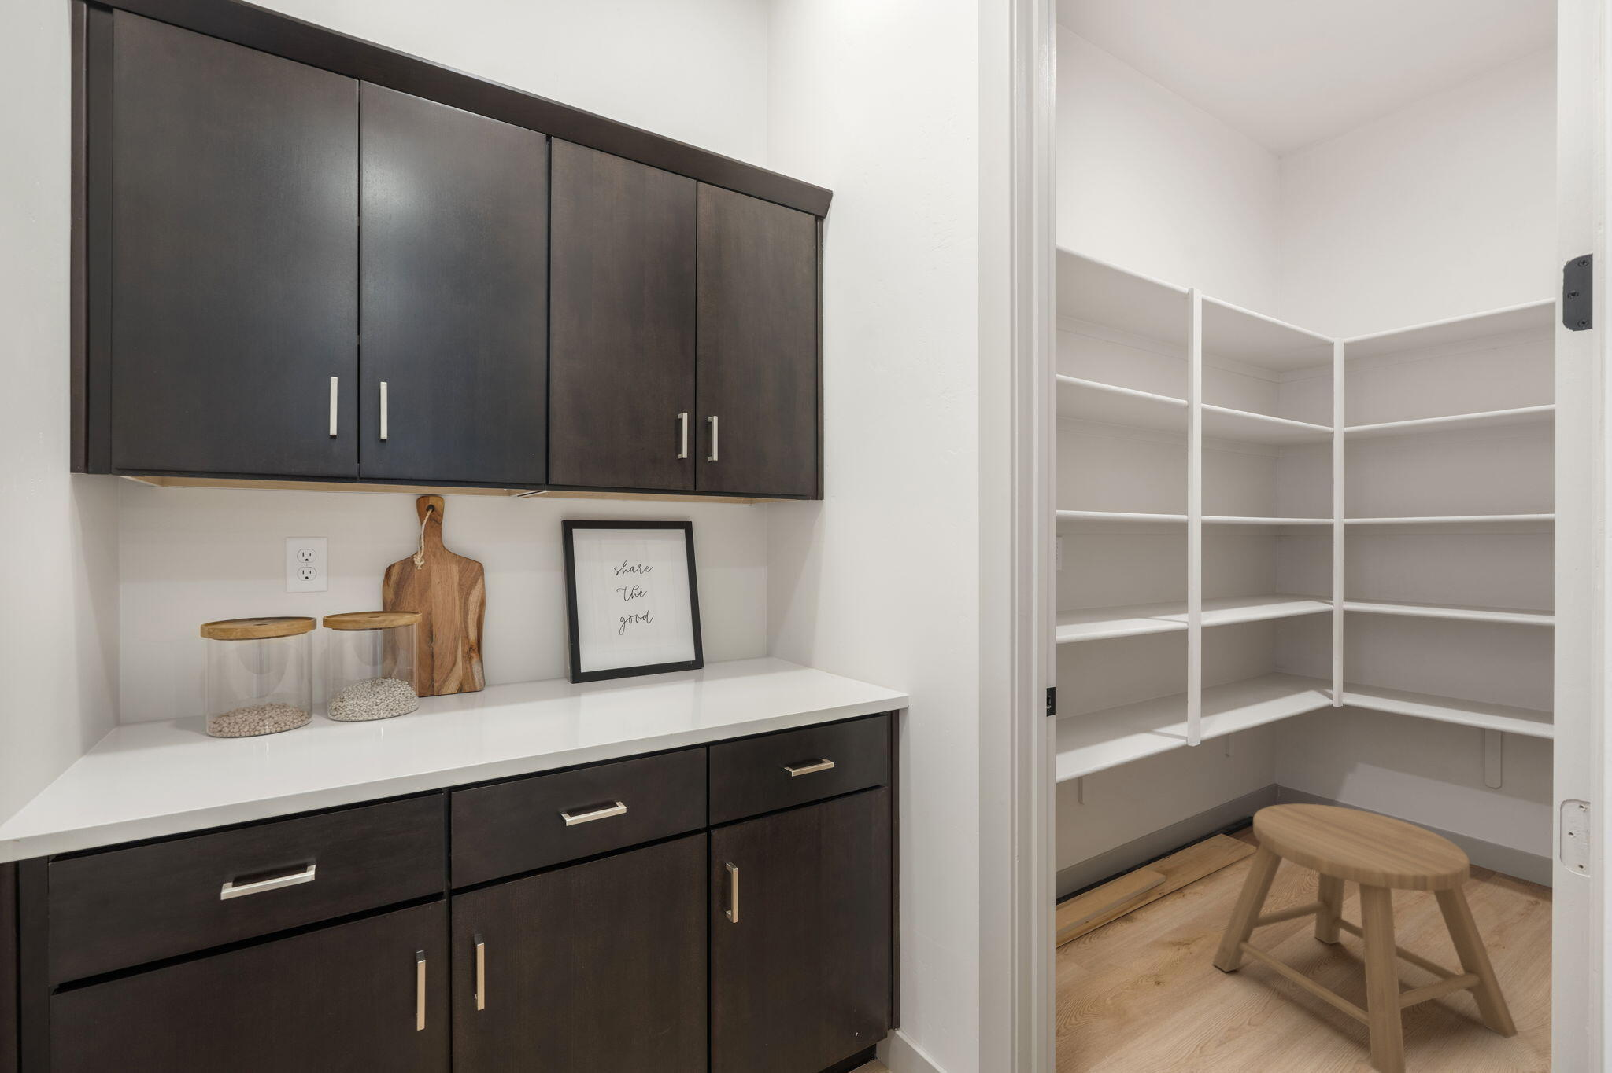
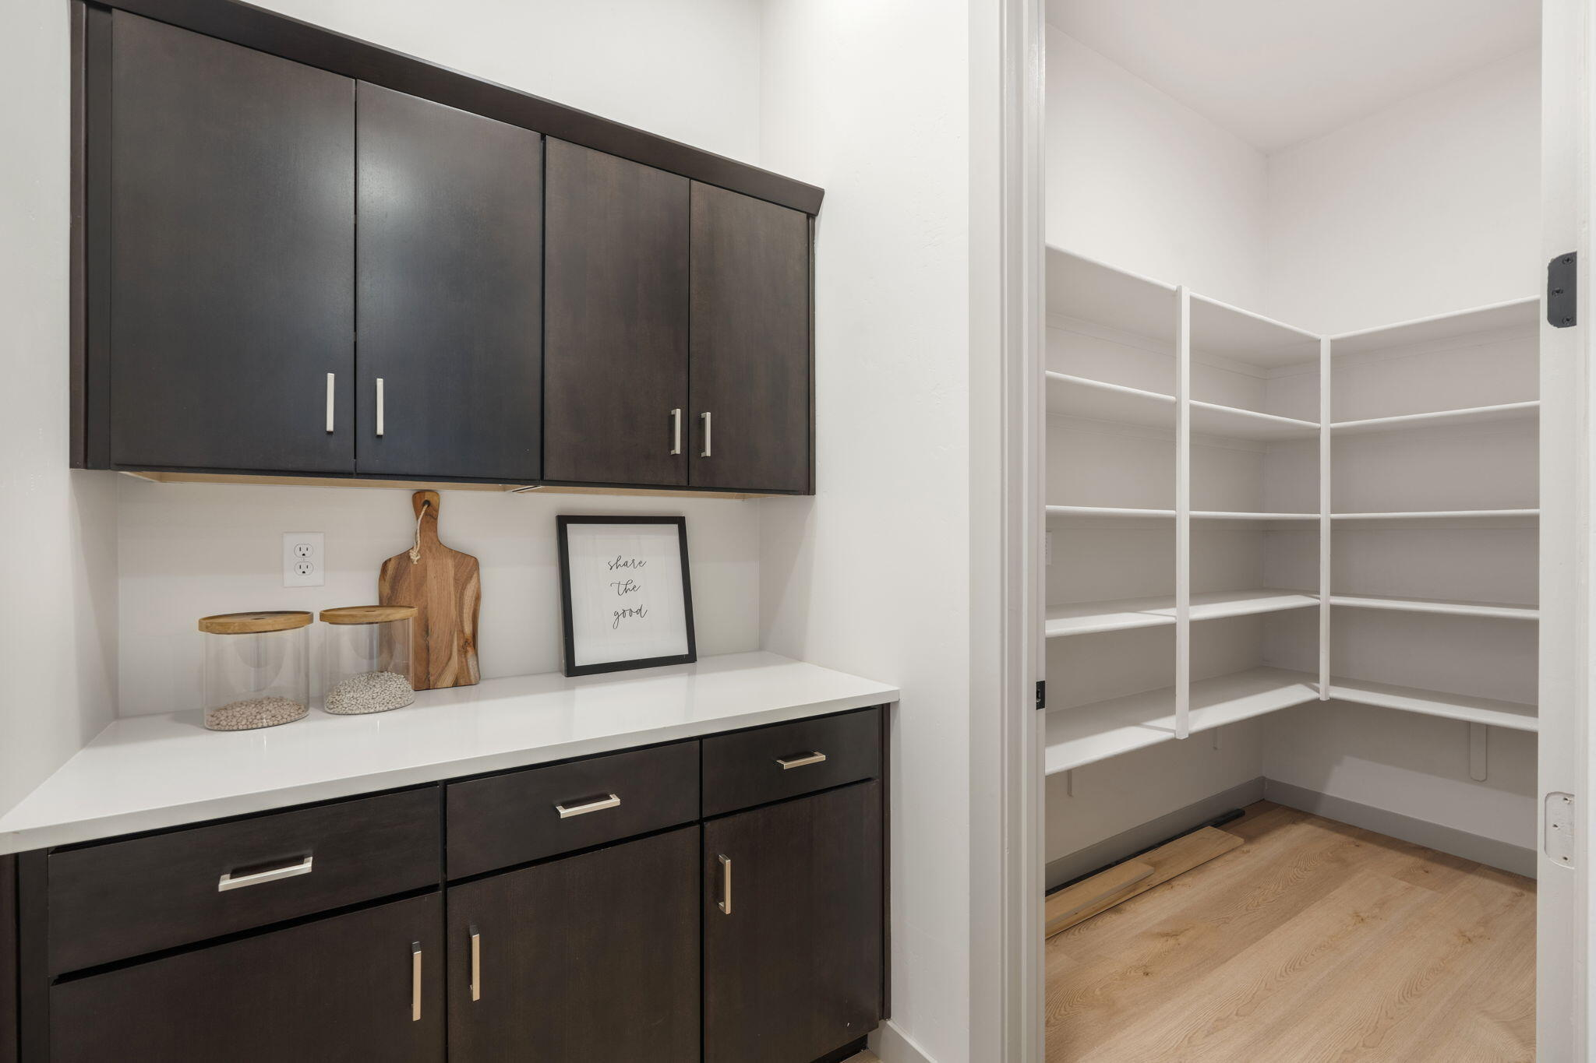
- stool (1362, 915)
